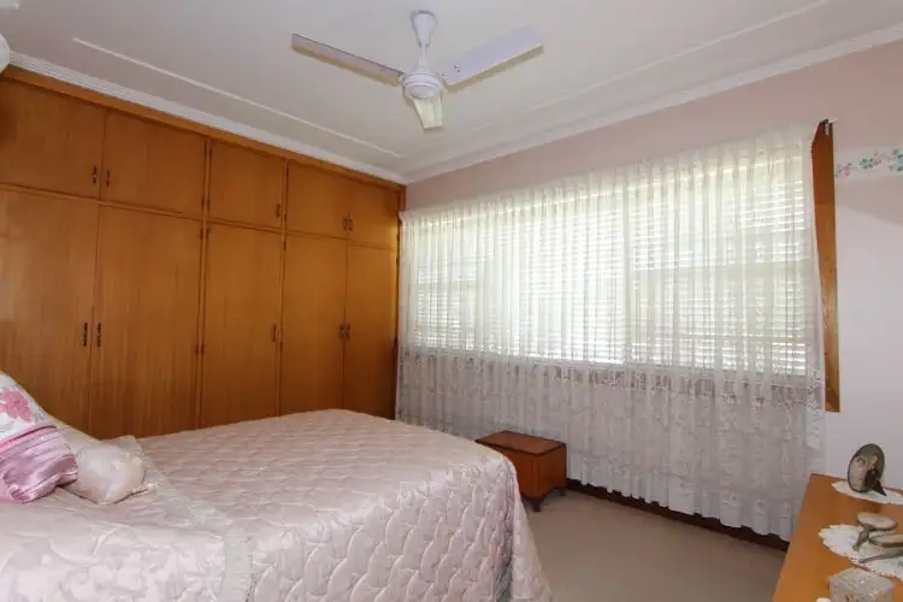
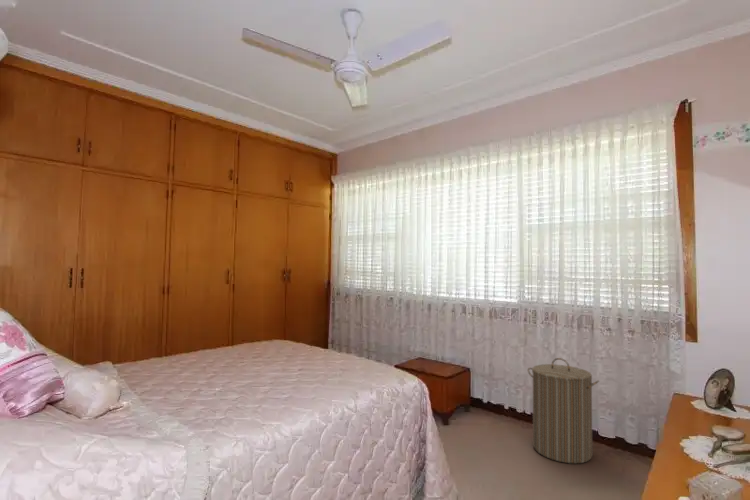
+ laundry hamper (561, 404)
